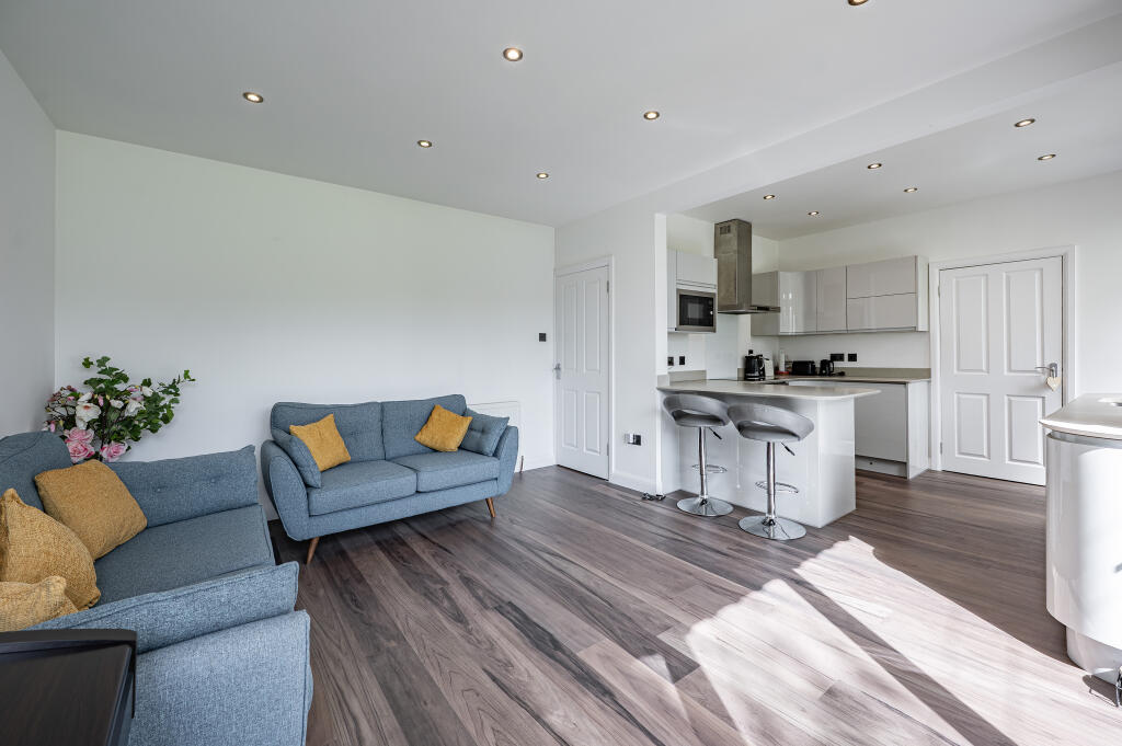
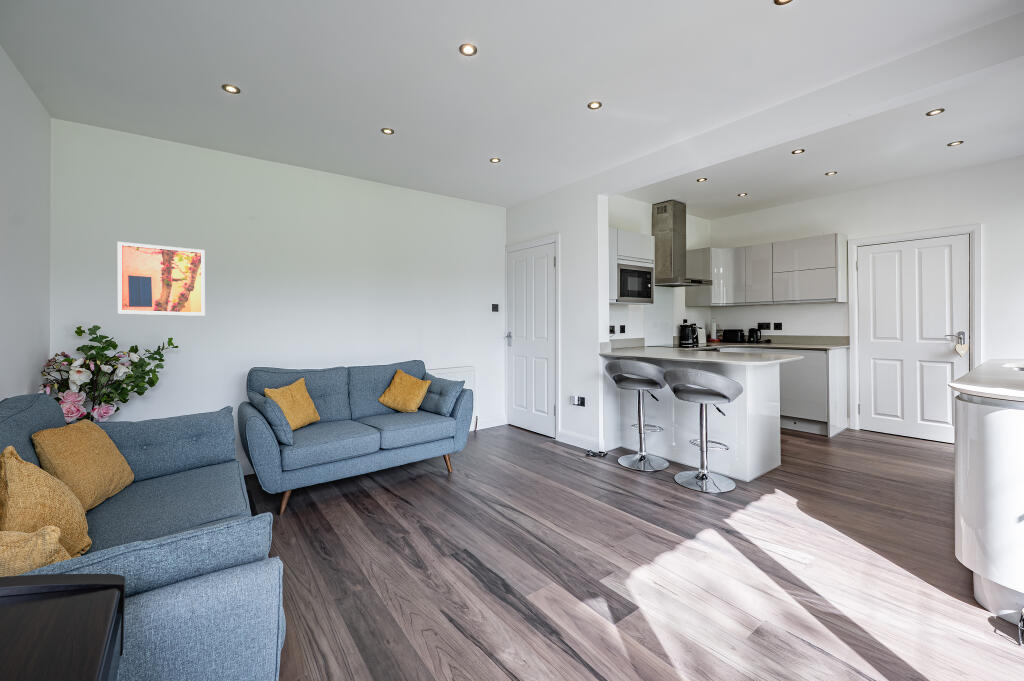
+ wall art (163, 280)
